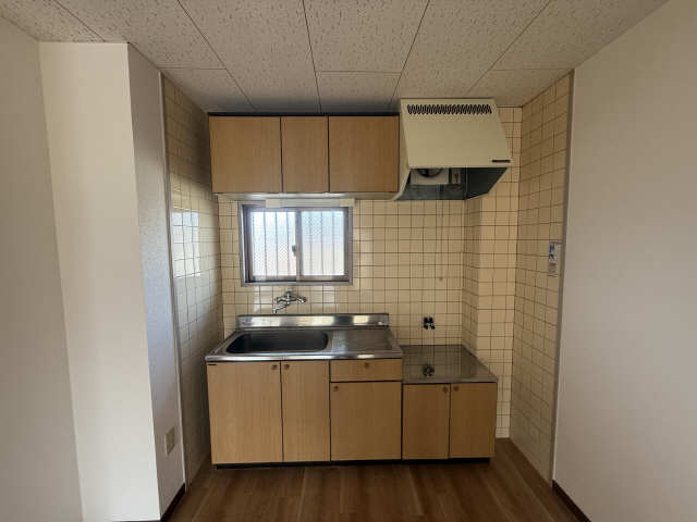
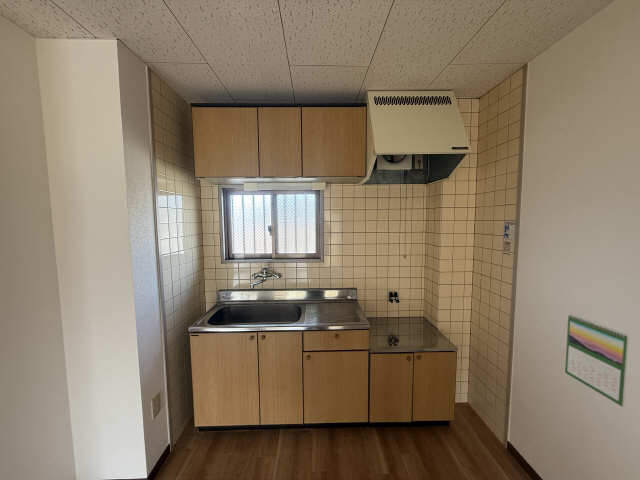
+ calendar (593, 355)
